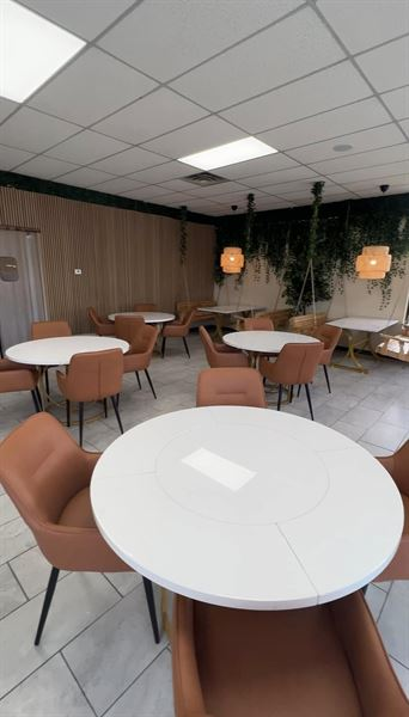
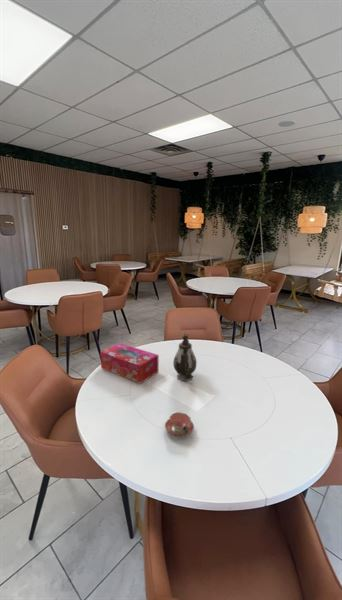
+ teacup (179, 424)
+ tissue box (129, 361)
+ teapot (185, 356)
